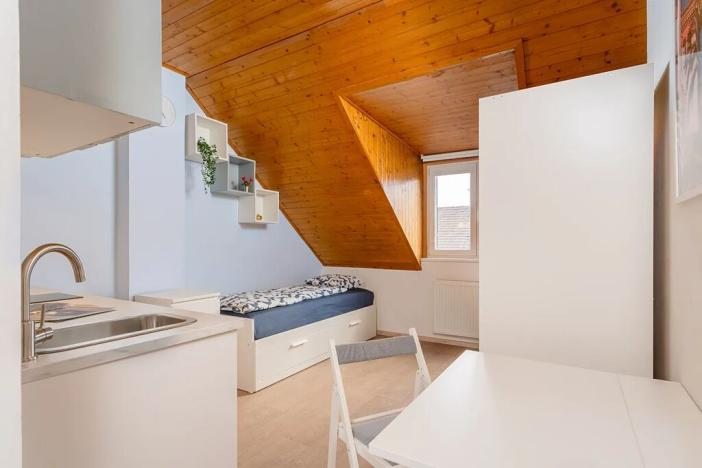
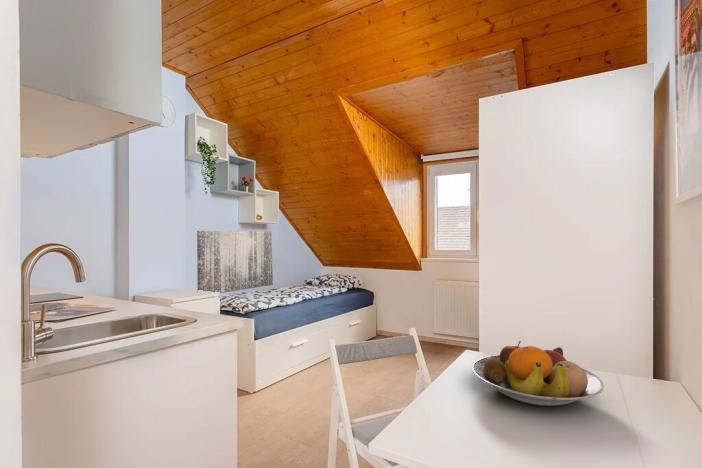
+ wall art (238, 260)
+ fruit bowl (533, 368)
